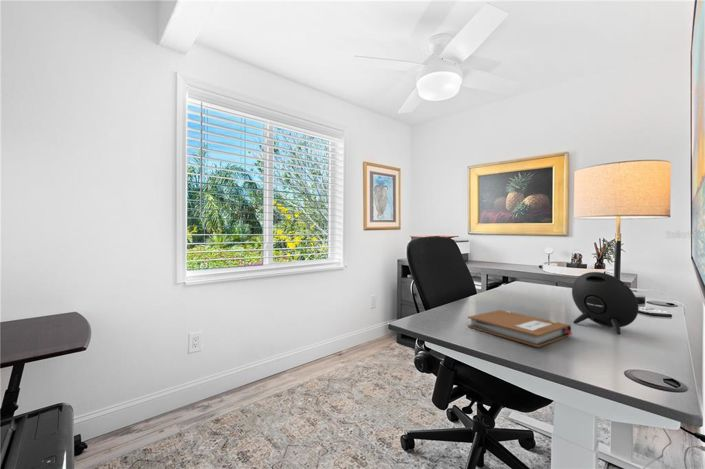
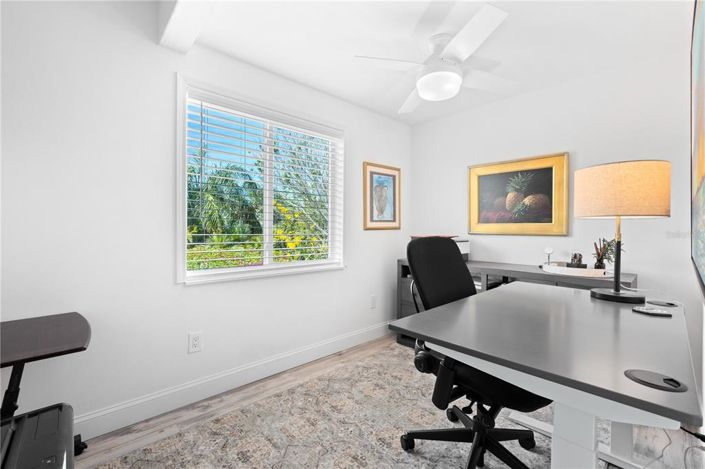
- speaker (602, 299)
- notebook (519, 326)
